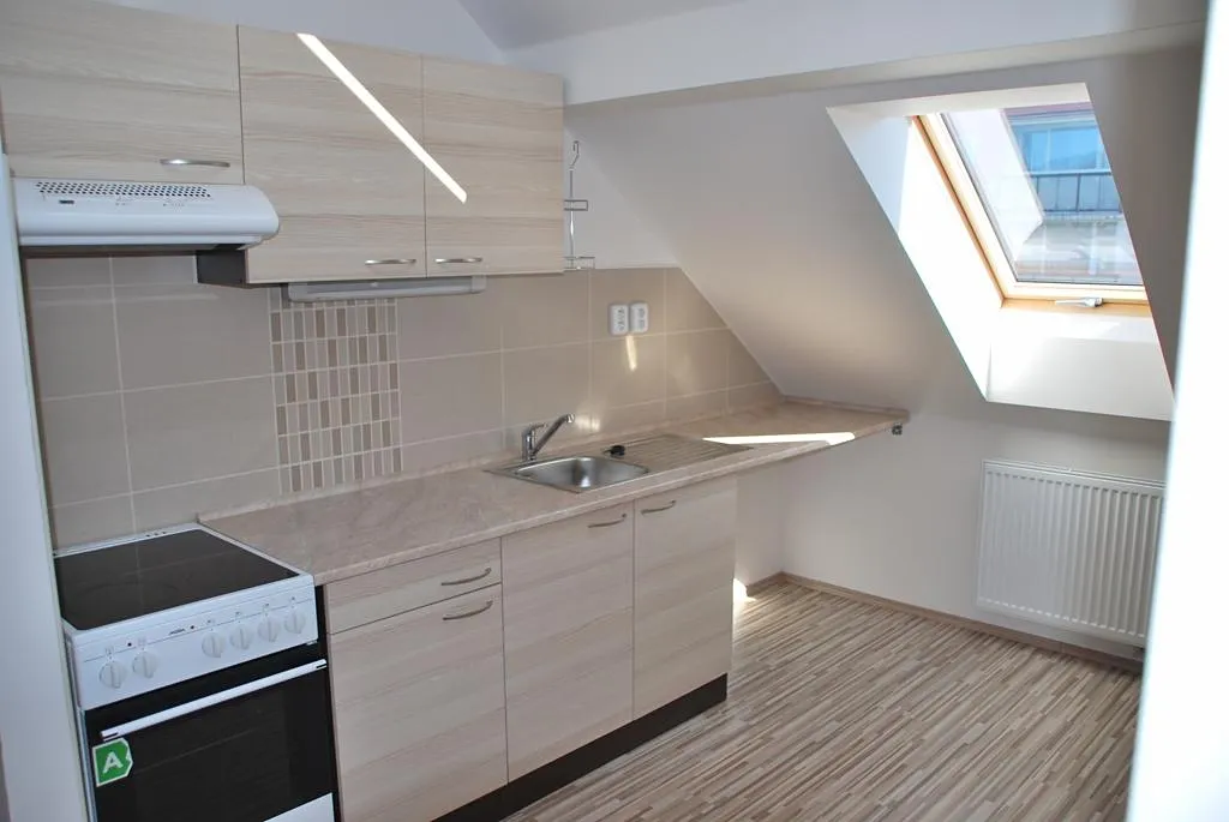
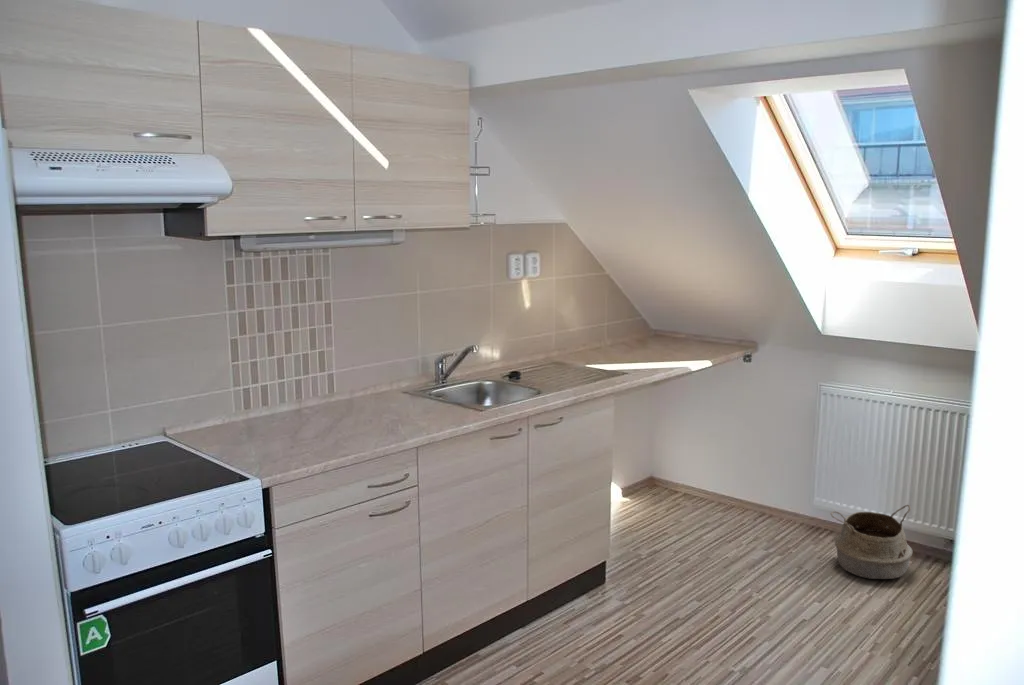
+ woven basket (869, 537)
